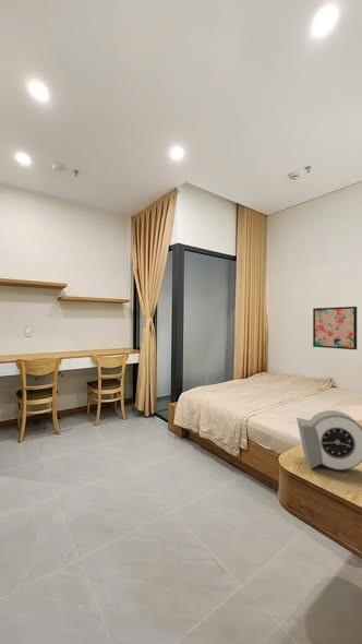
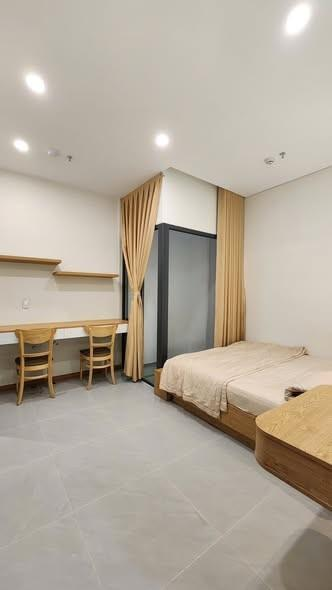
- wall art (334, 327)
- alarm clock (331, 439)
